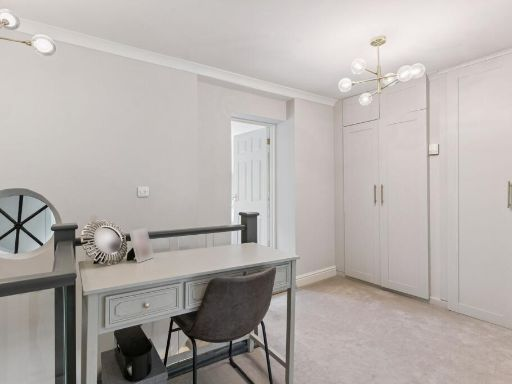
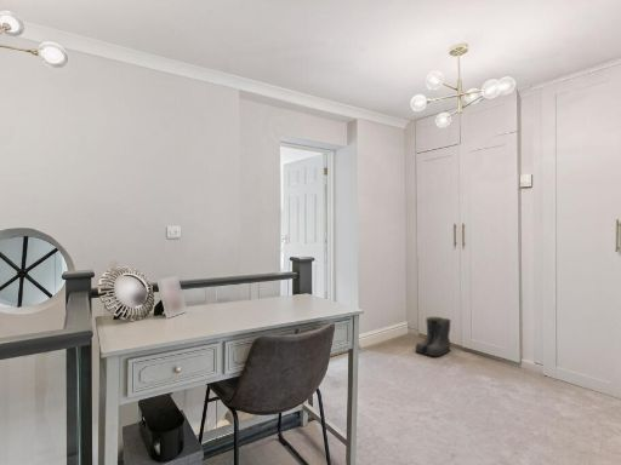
+ boots (433, 334)
